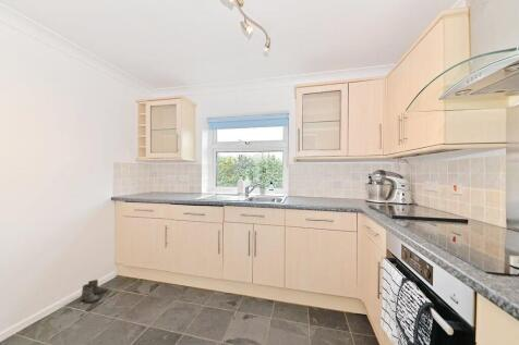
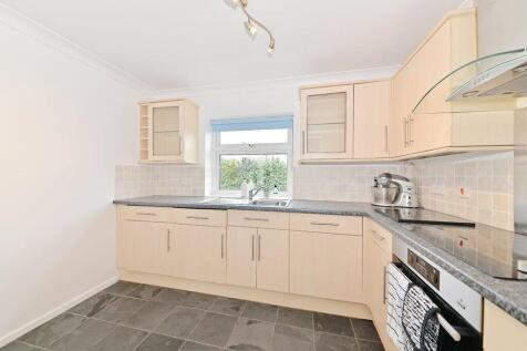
- boots (93, 289)
